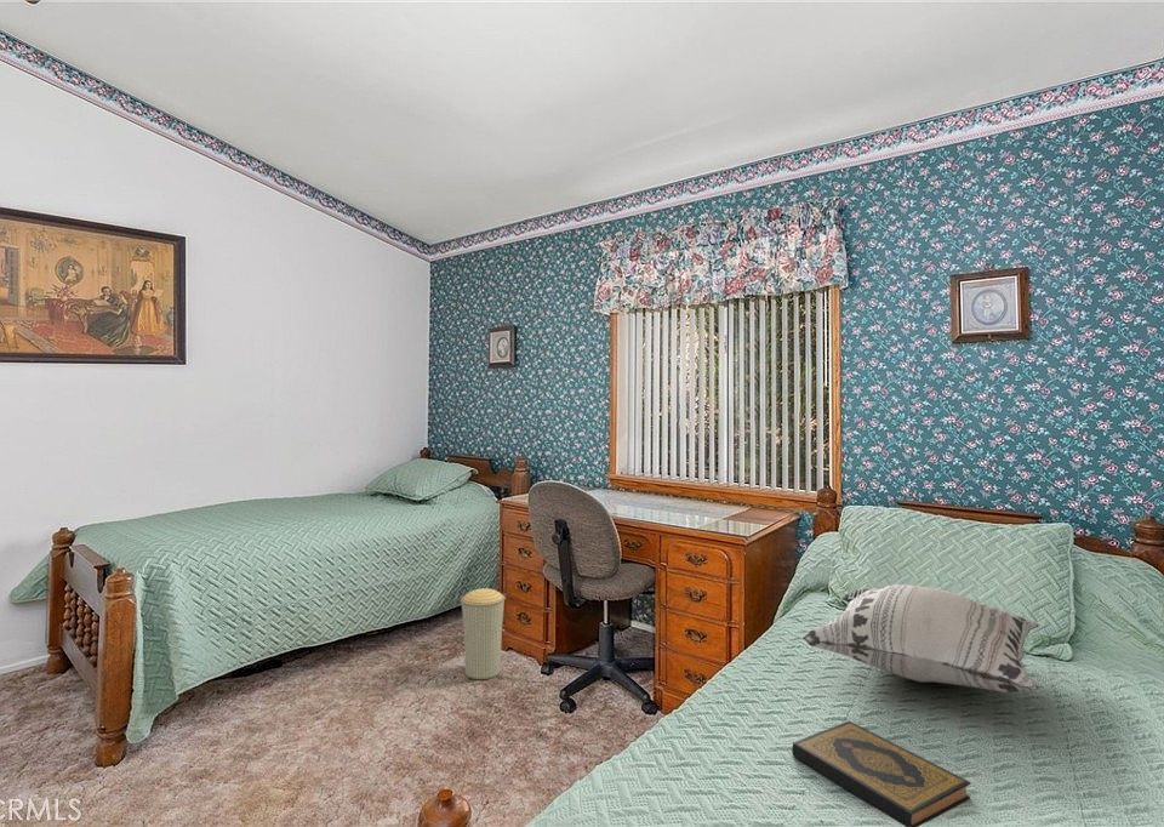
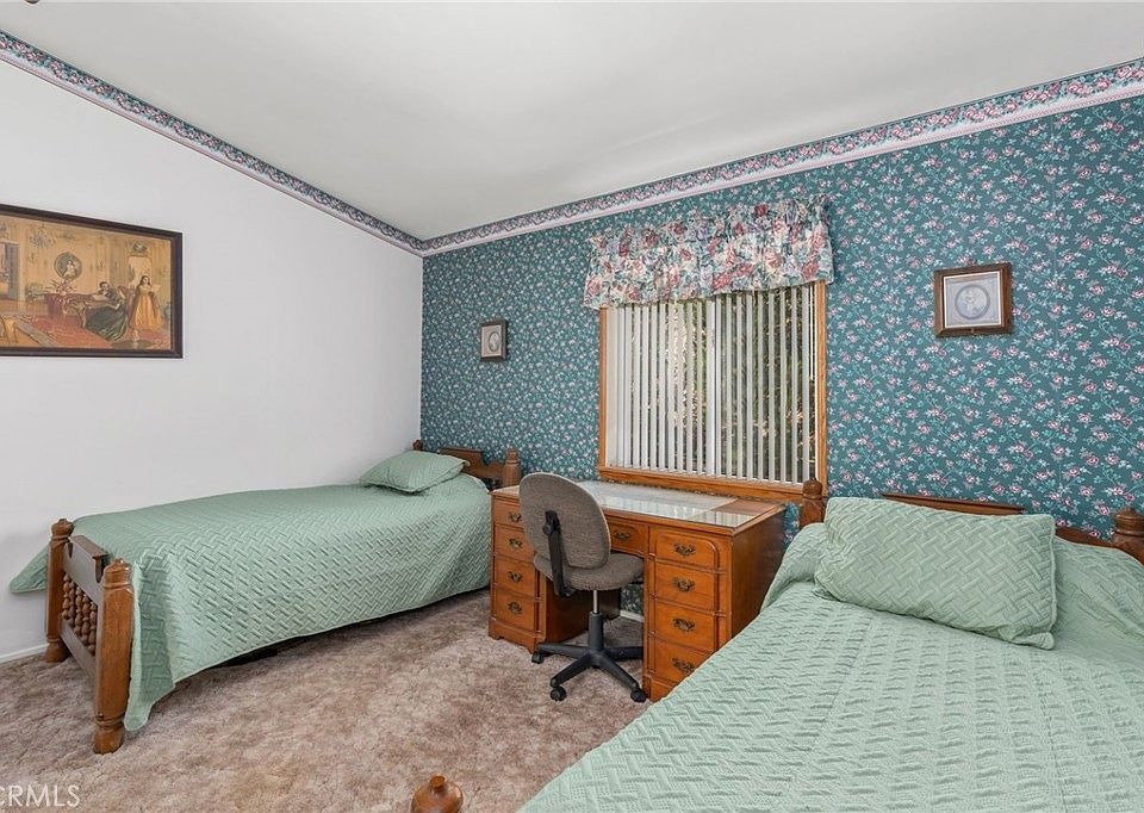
- trash can (483, 631)
- hardback book (875, 769)
- decorative pillow (923, 631)
